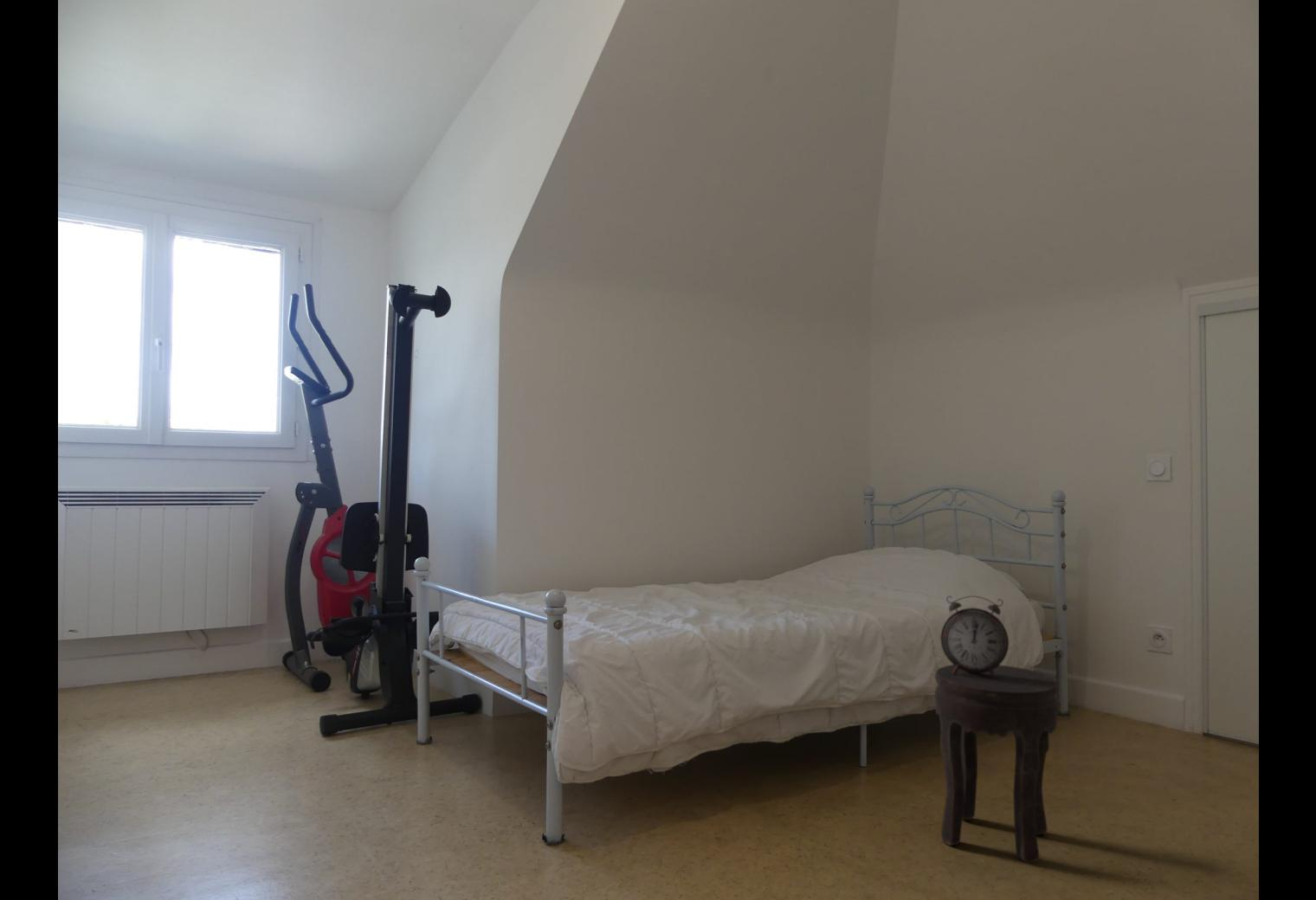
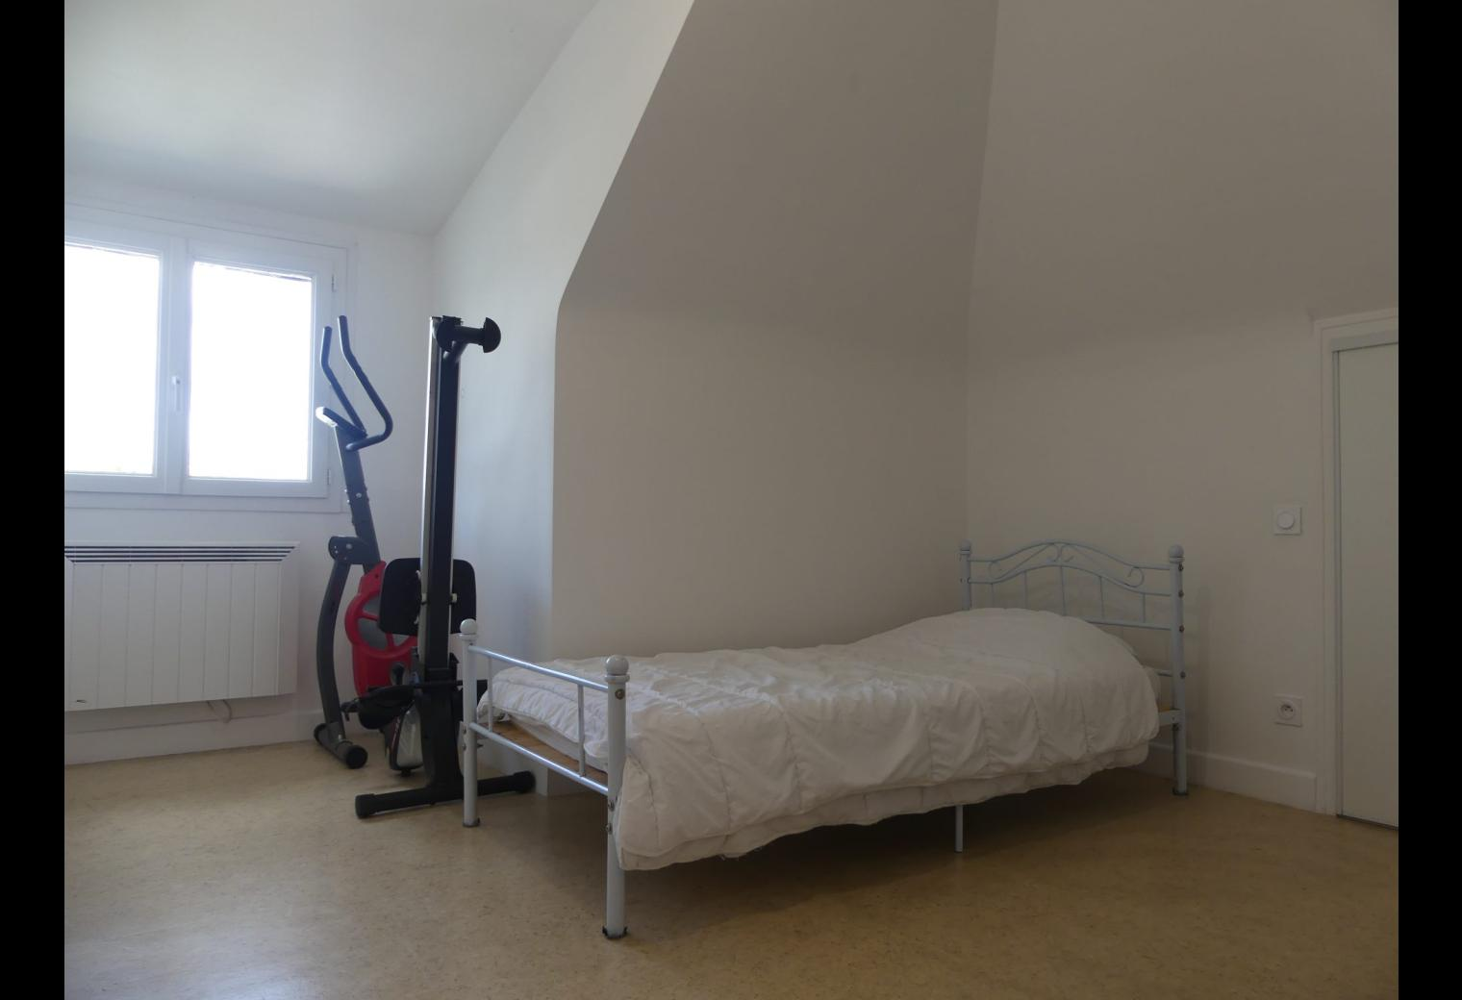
- alarm clock (974, 634)
- side table (977, 757)
